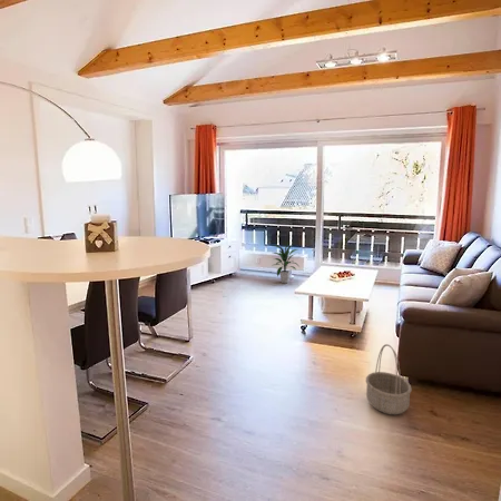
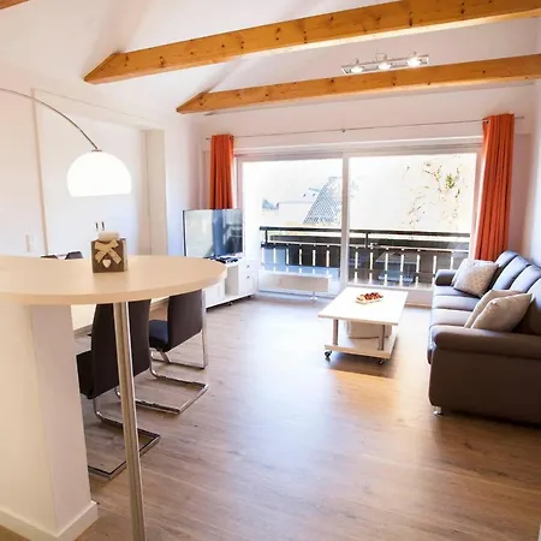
- indoor plant (284, 262)
- basket (387, 375)
